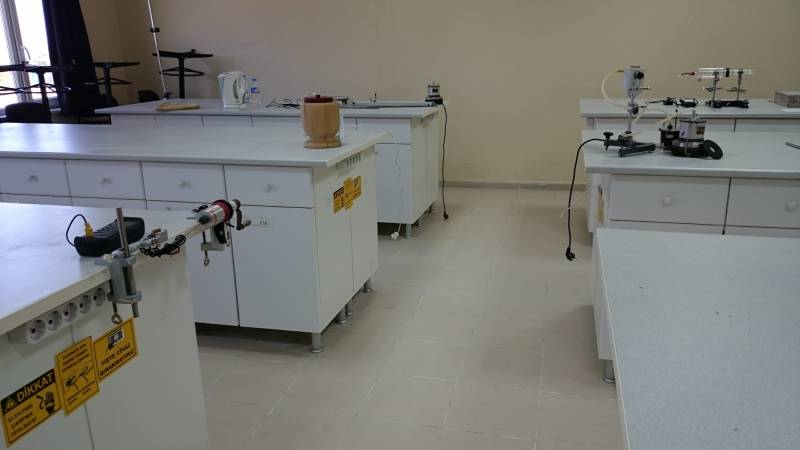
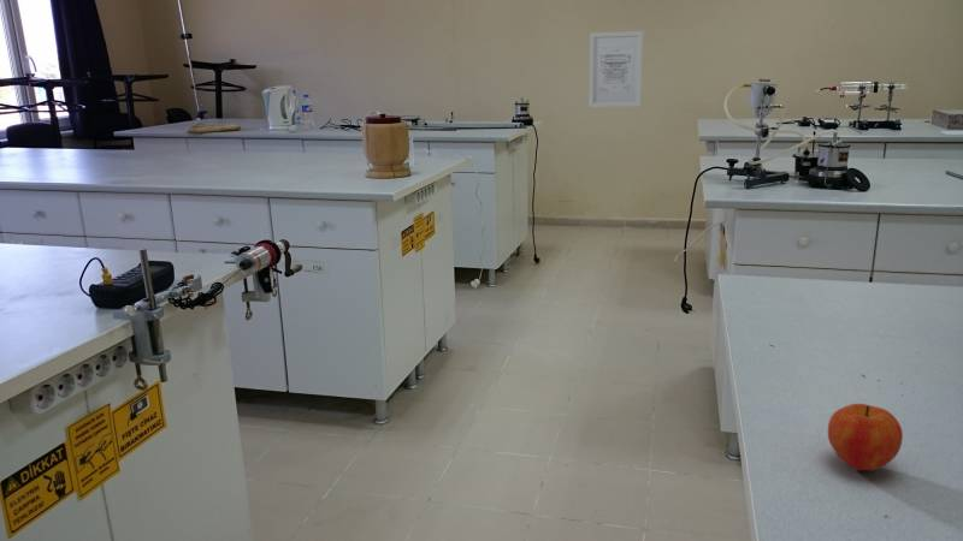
+ wall art (615, 70)
+ apple (863, 435)
